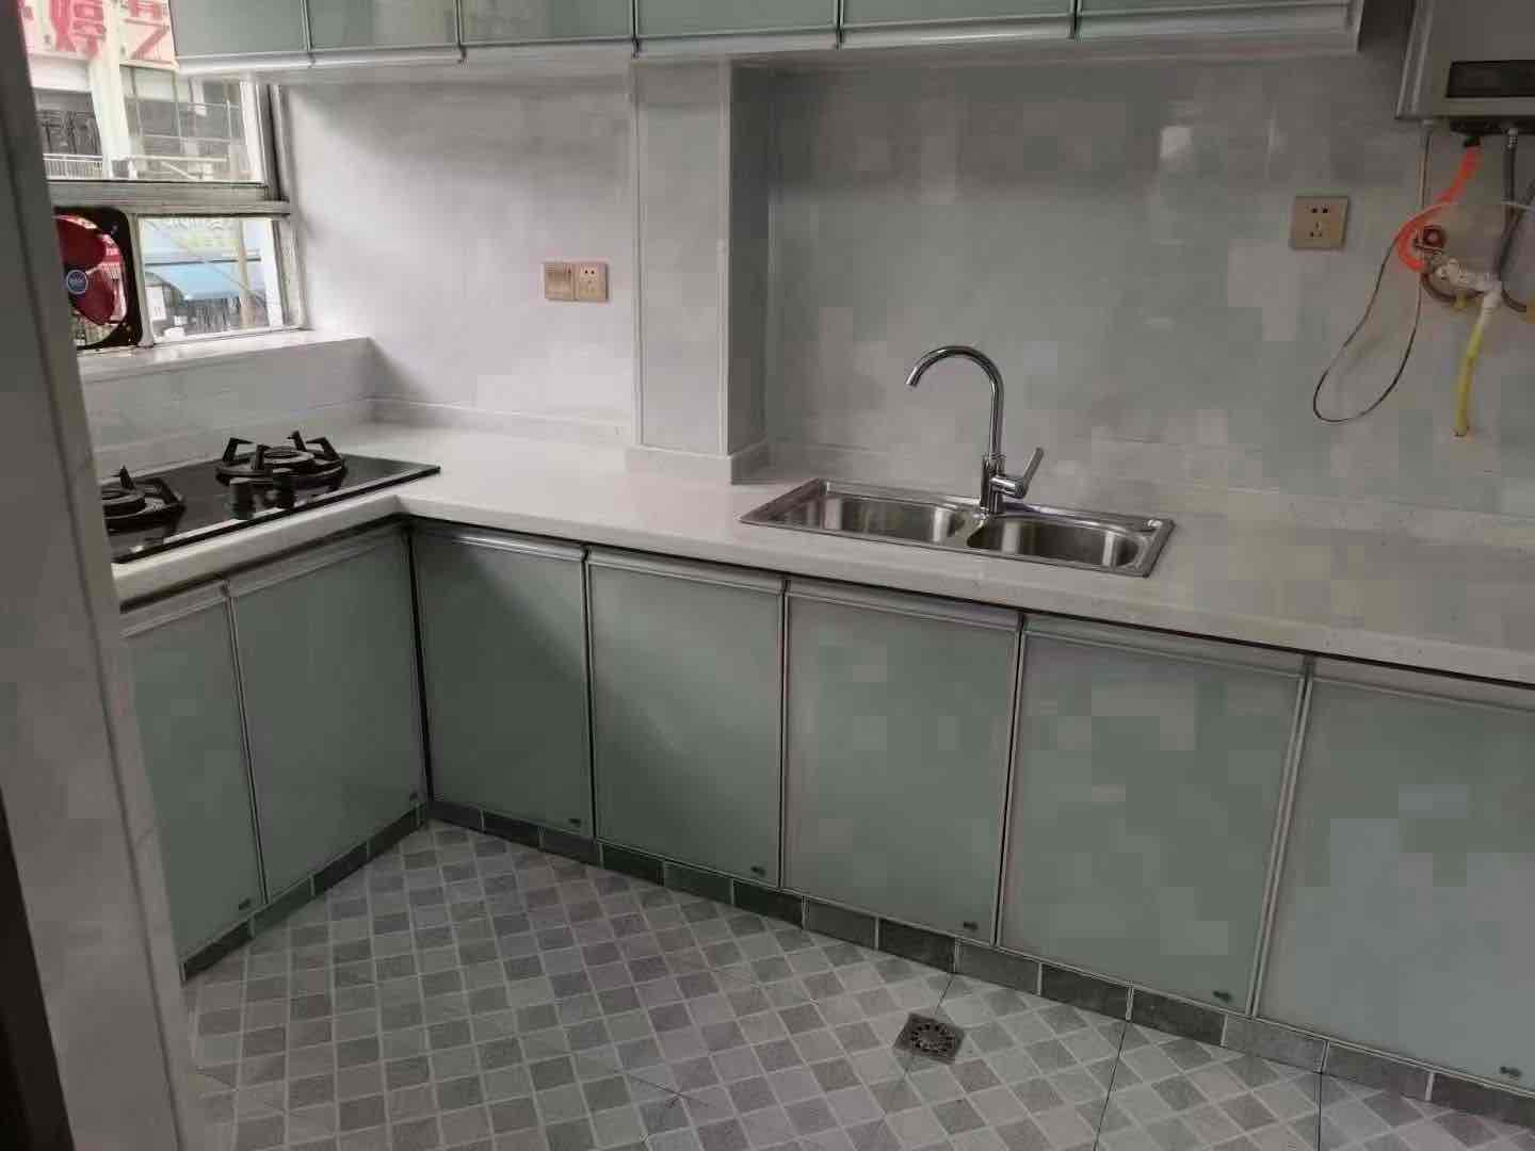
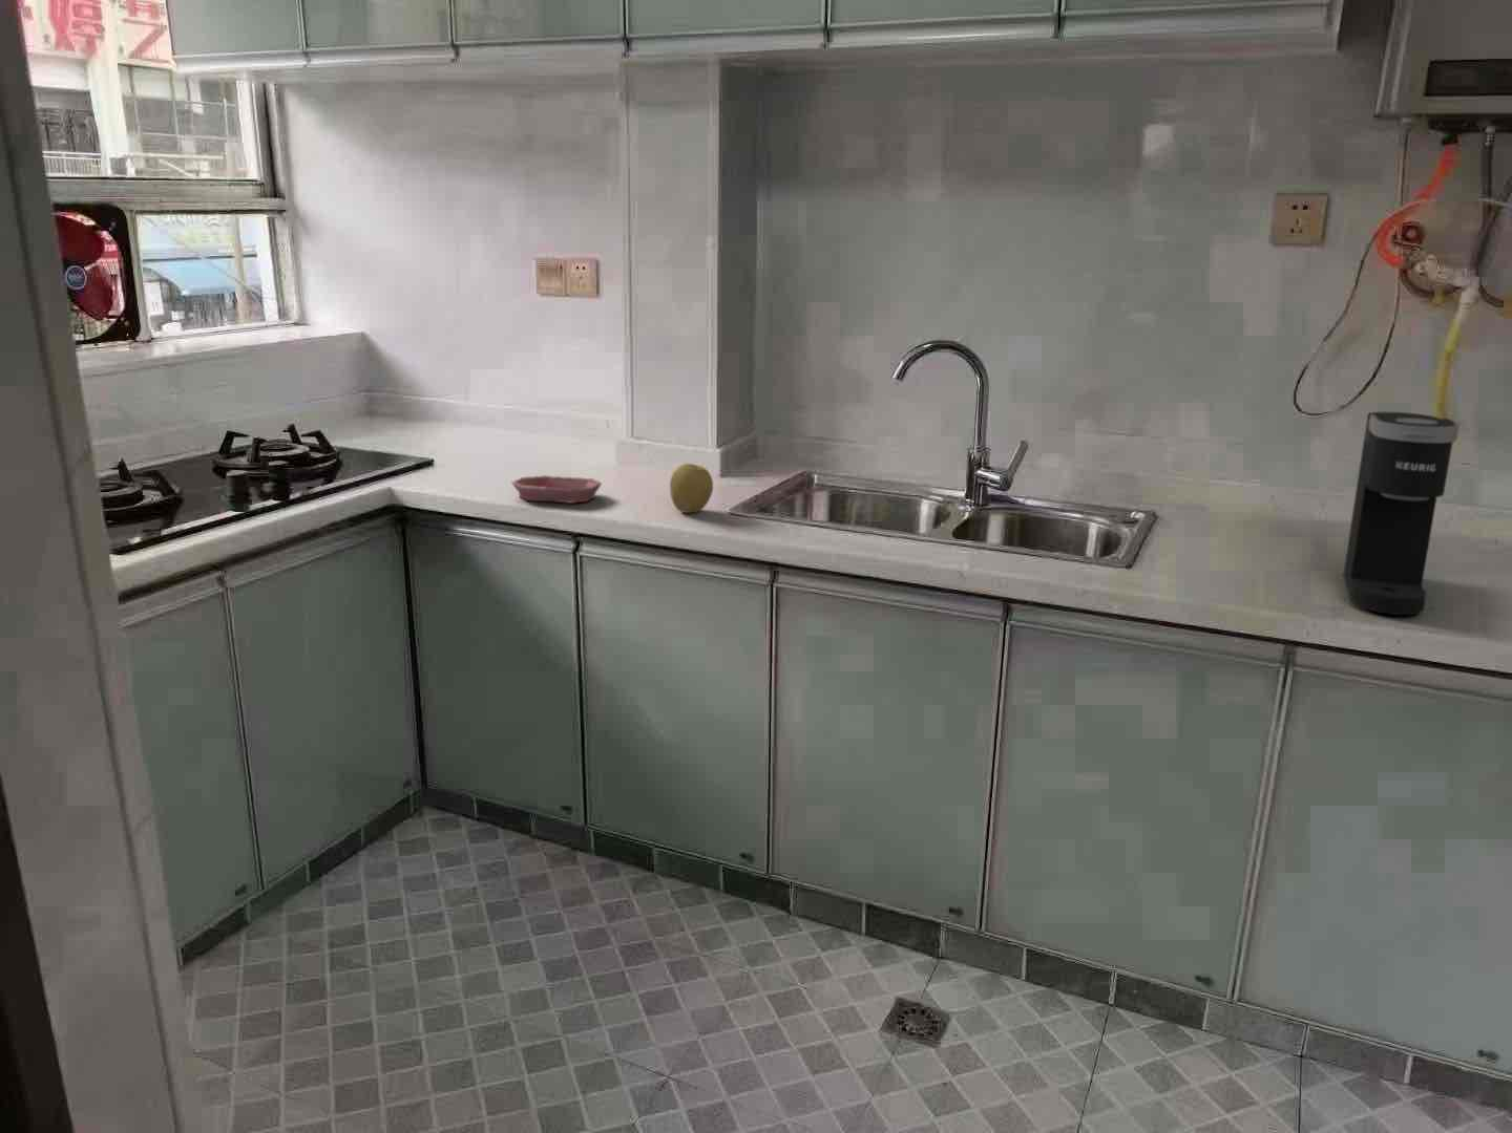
+ fruit (691, 488)
+ bowl (556, 489)
+ coffee maker (1395, 506)
